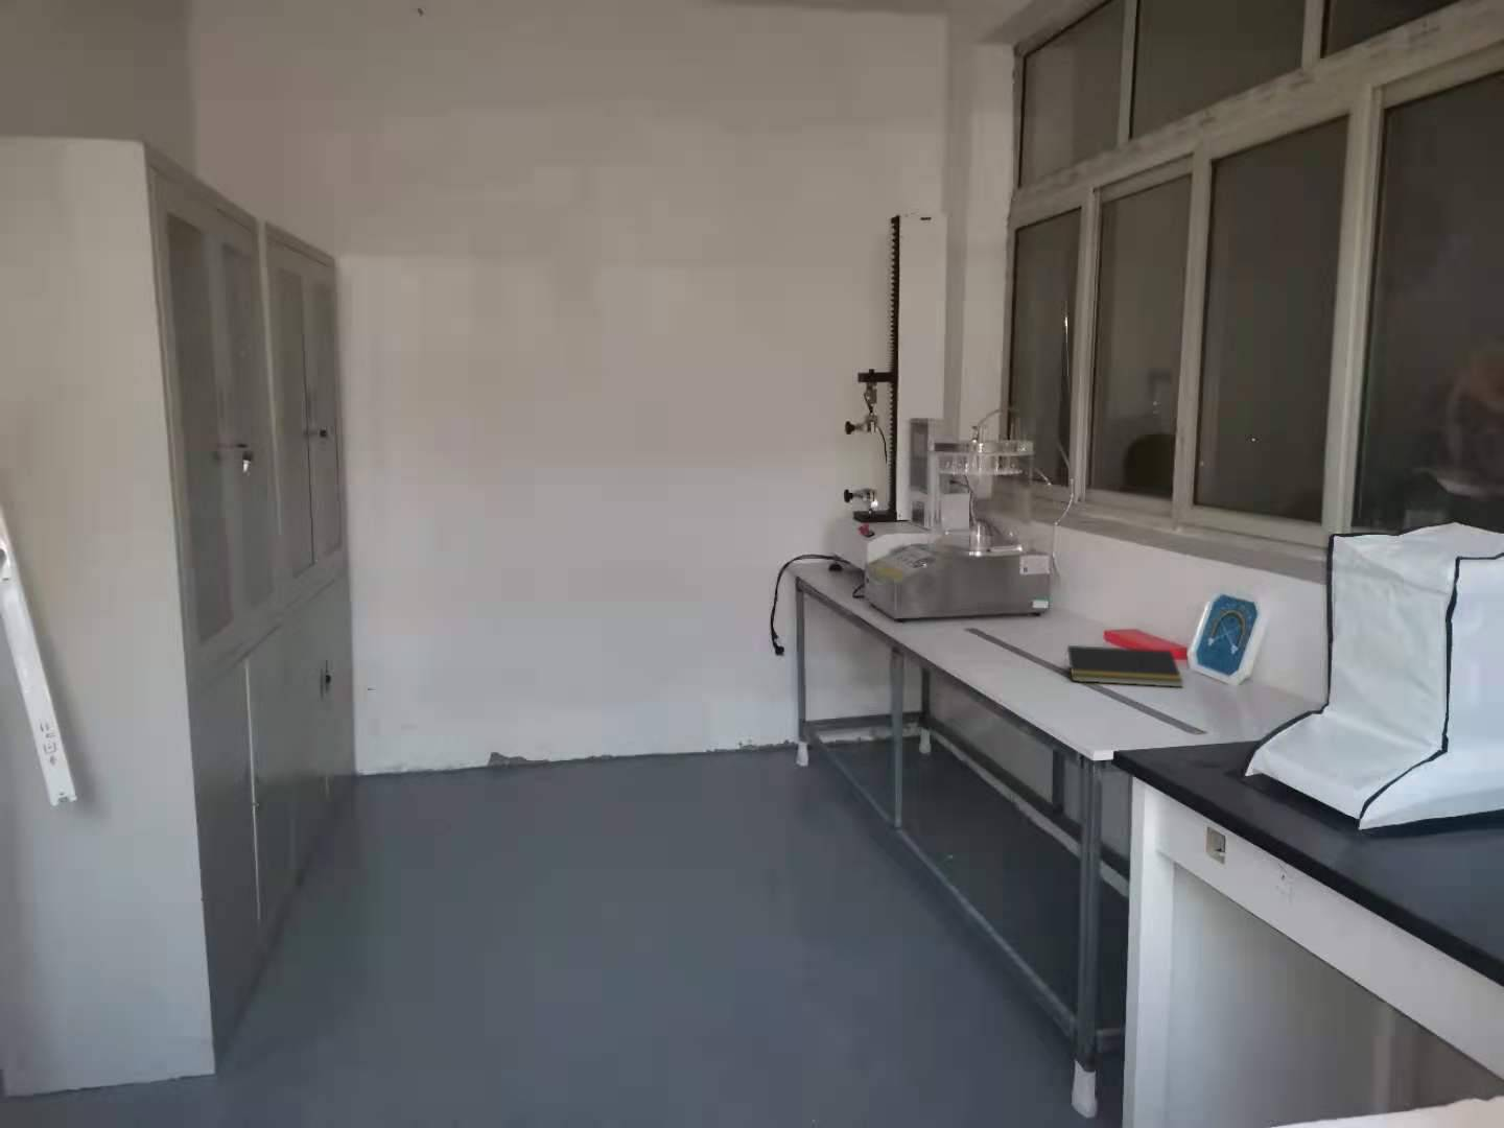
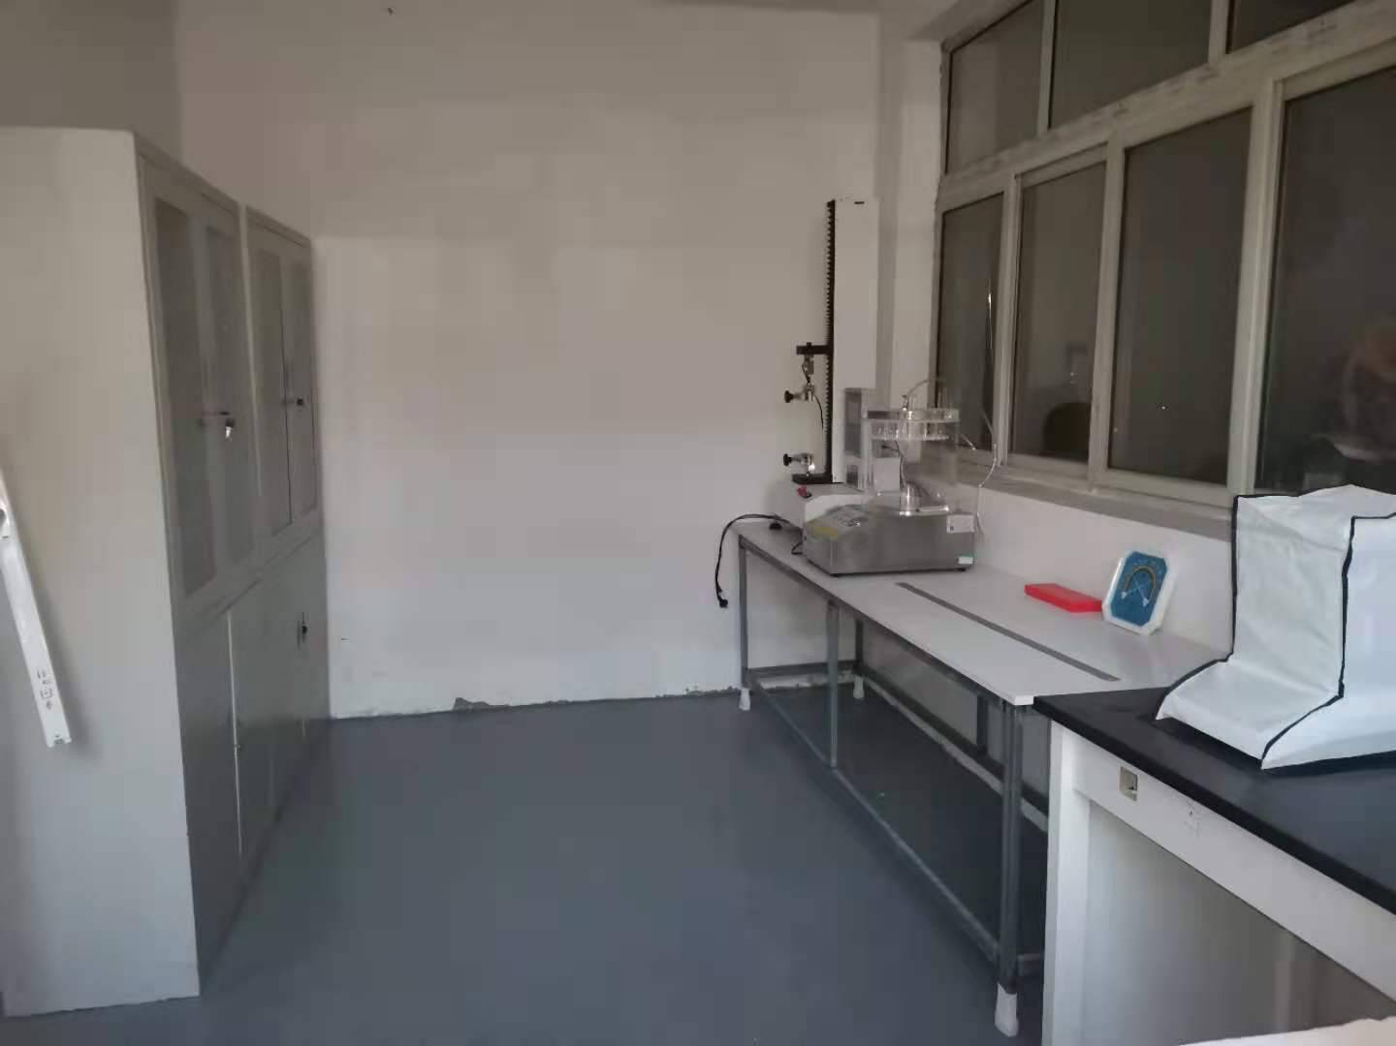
- notepad (1123, 666)
